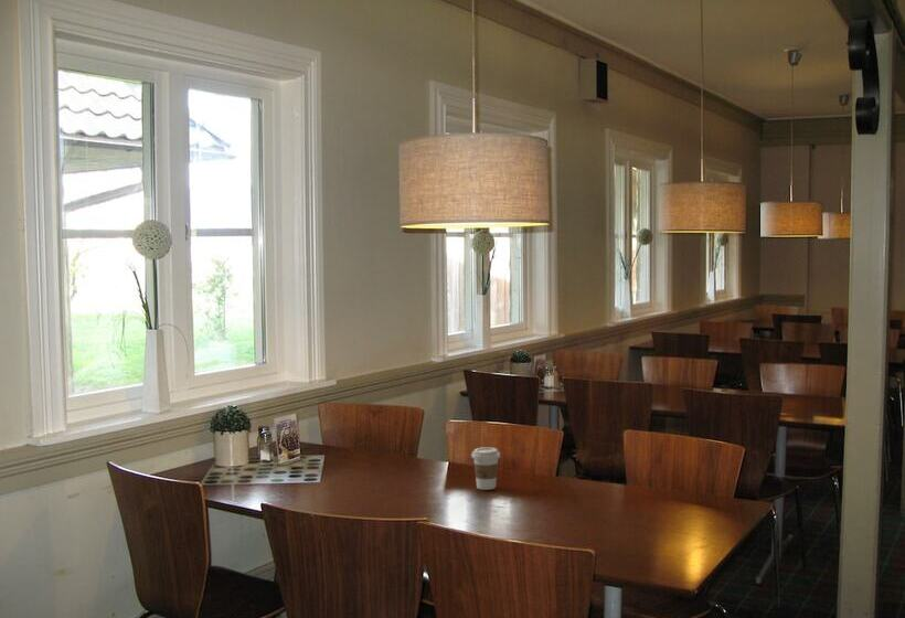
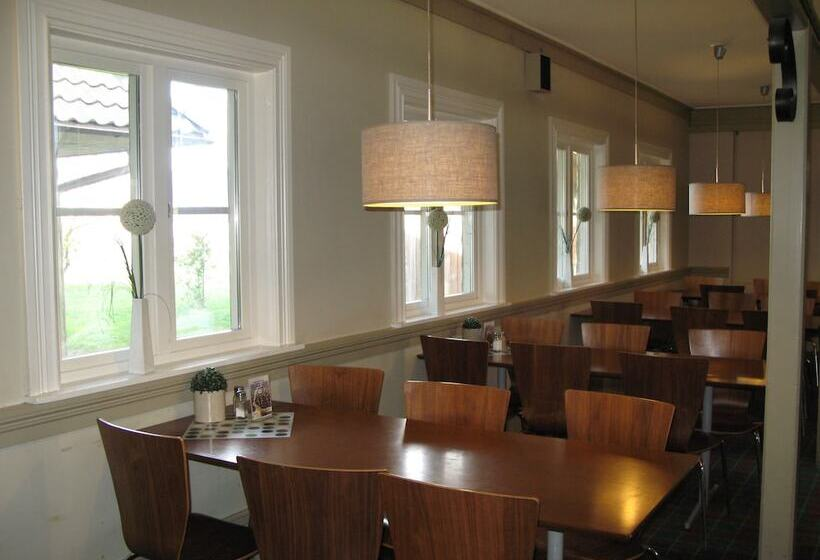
- coffee cup (486, 468)
